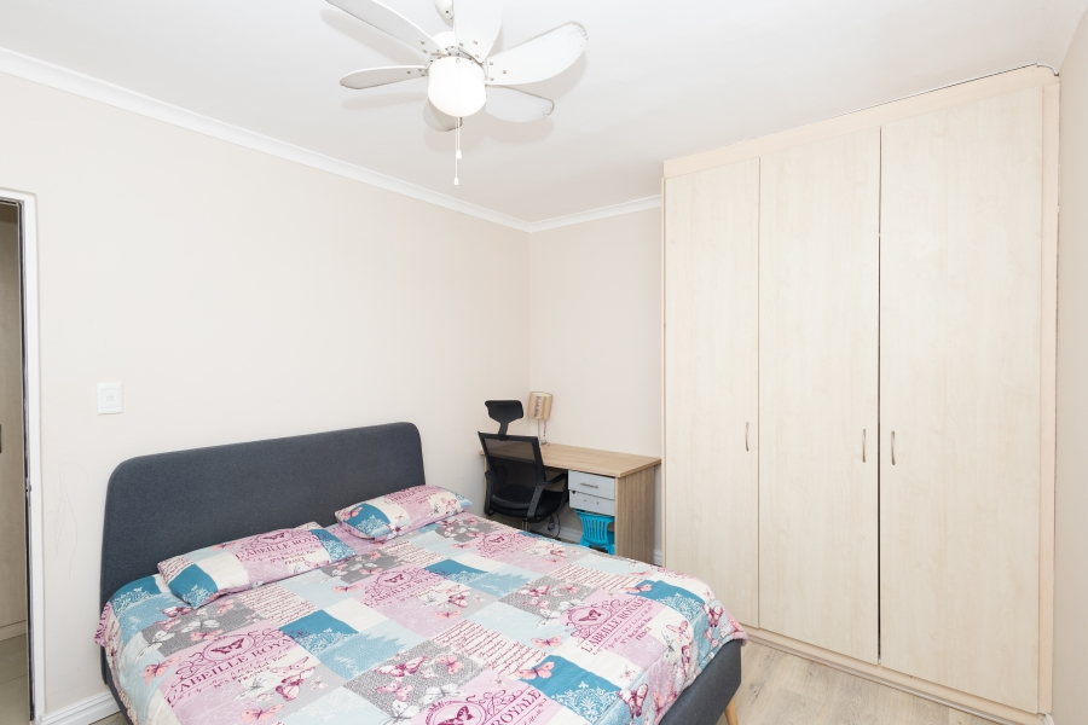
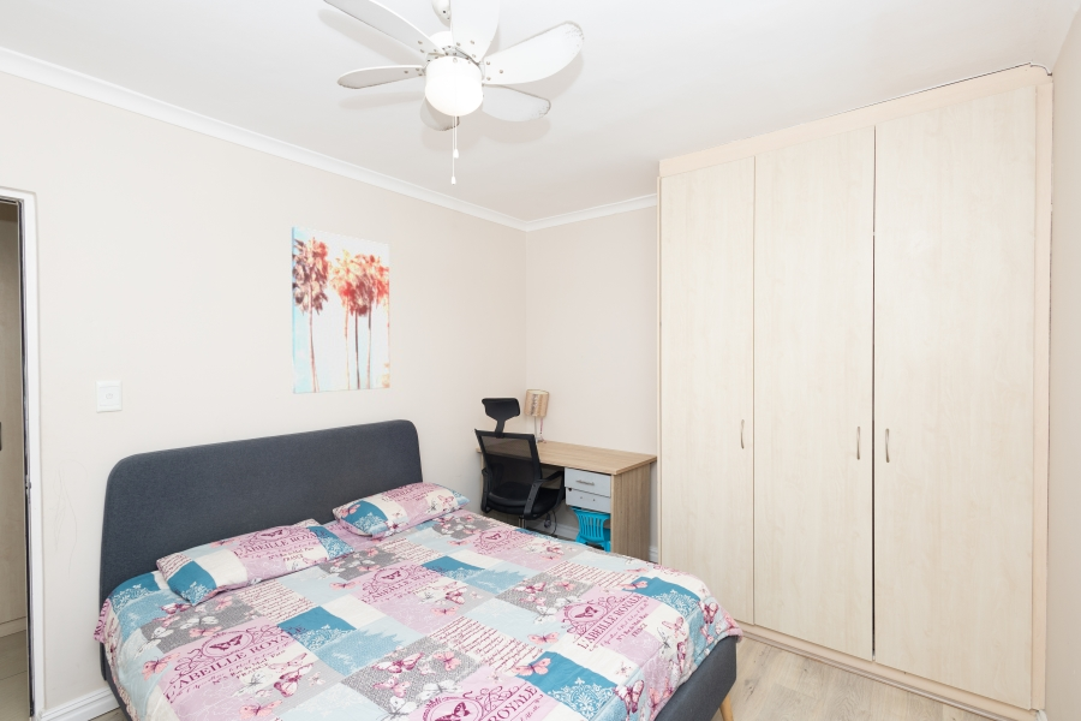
+ wall art (344, 314)
